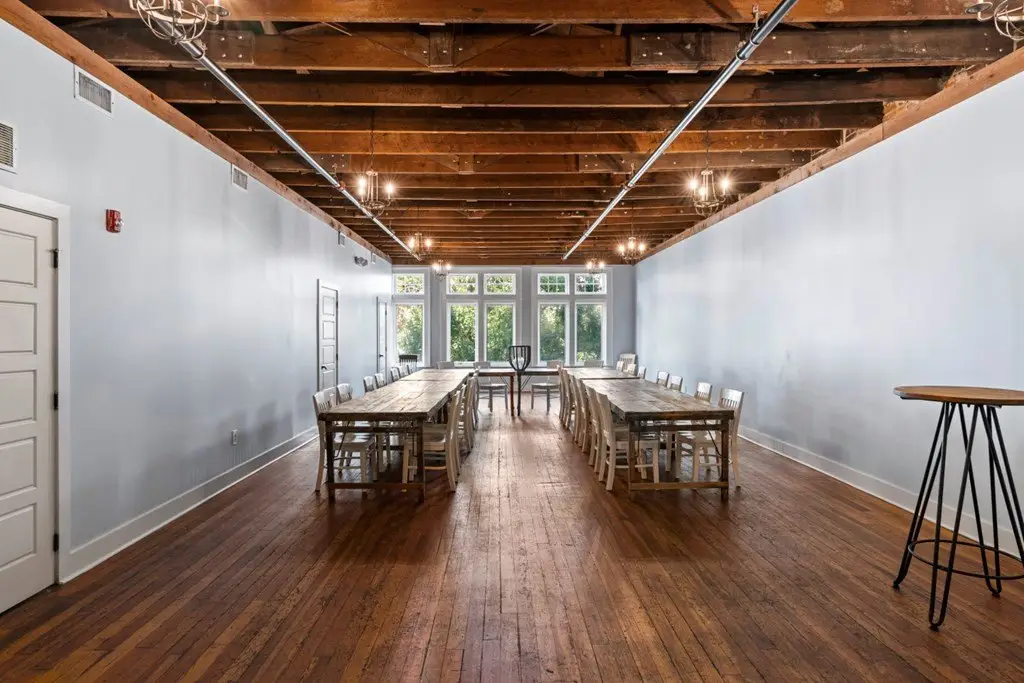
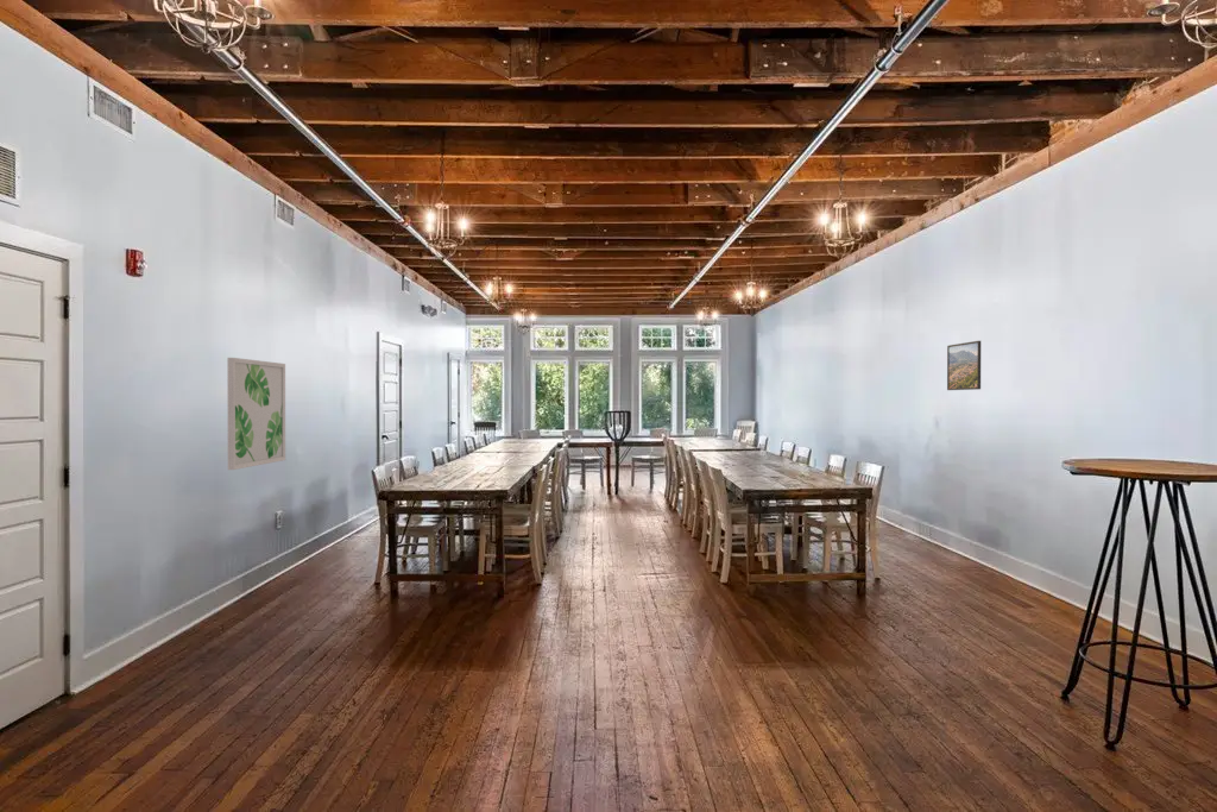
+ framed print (963, 366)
+ wall art (258, 413)
